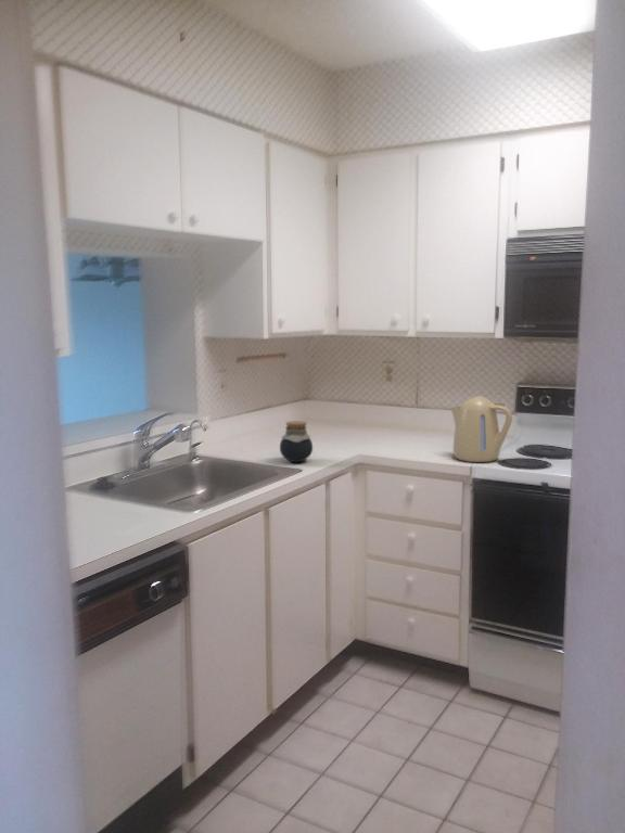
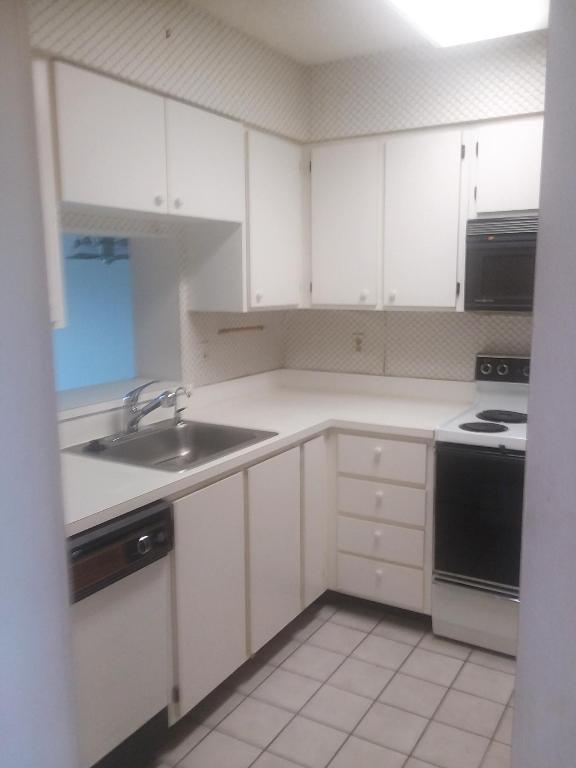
- kettle (480, 427)
- jar (296, 441)
